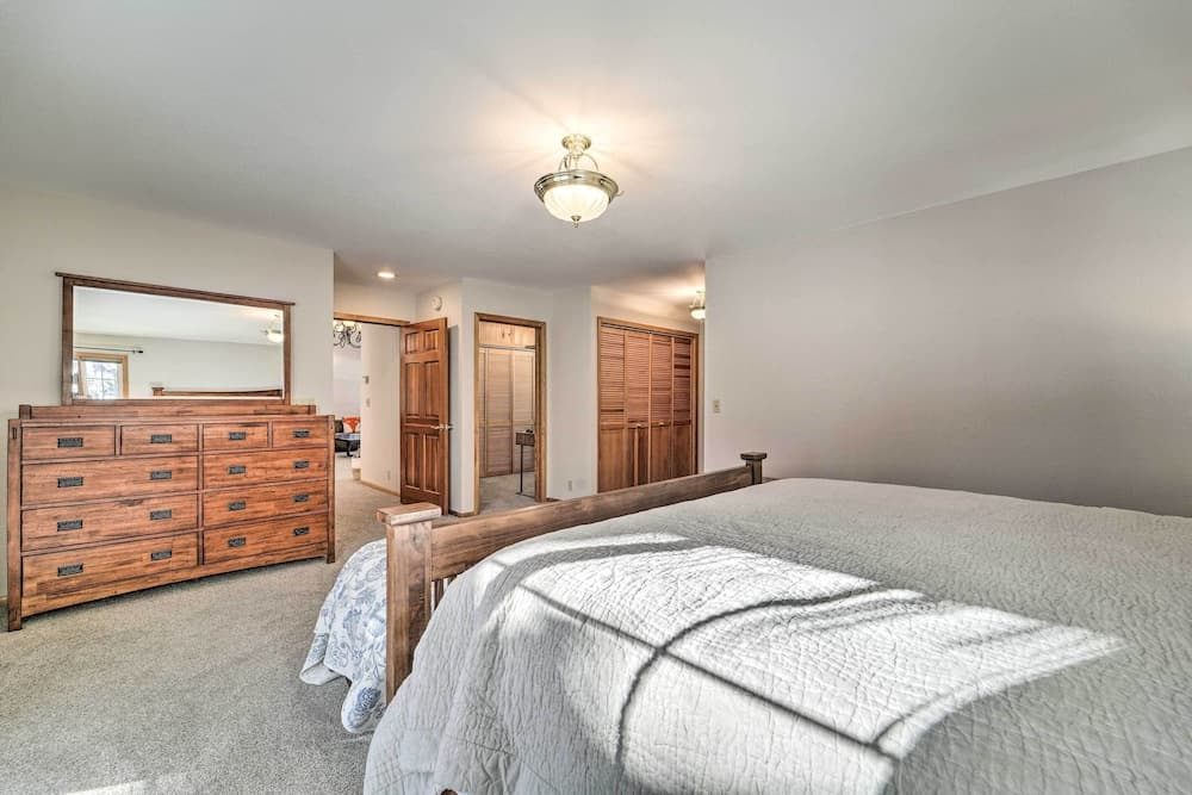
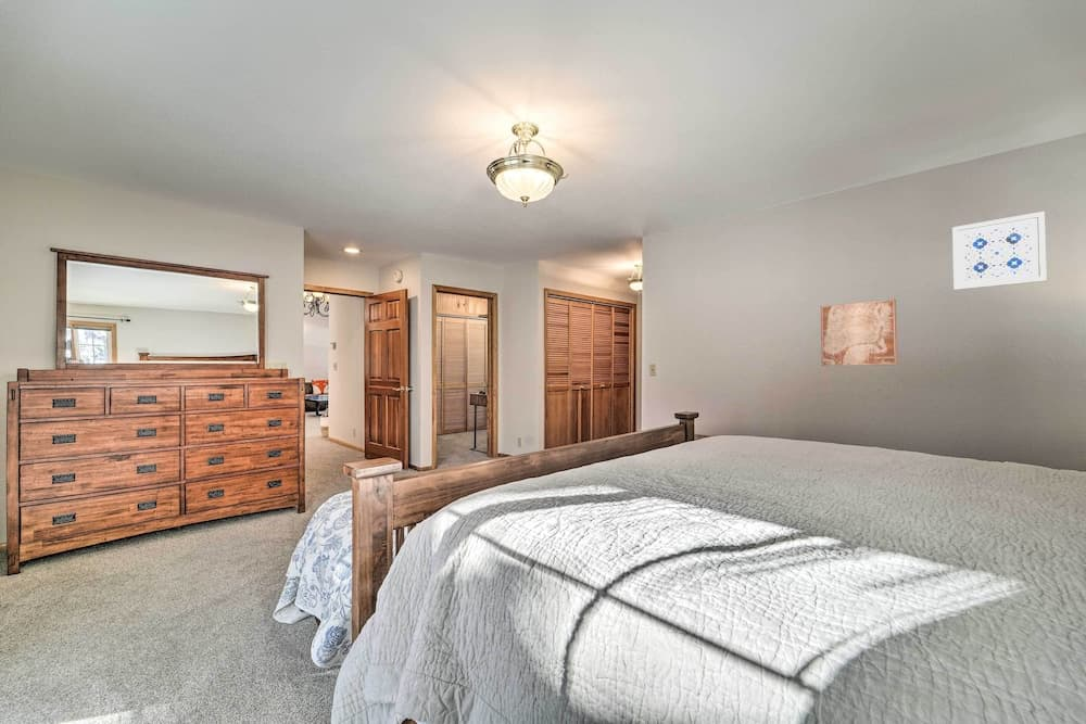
+ wall art (997, 252)
+ wall art (857, 334)
